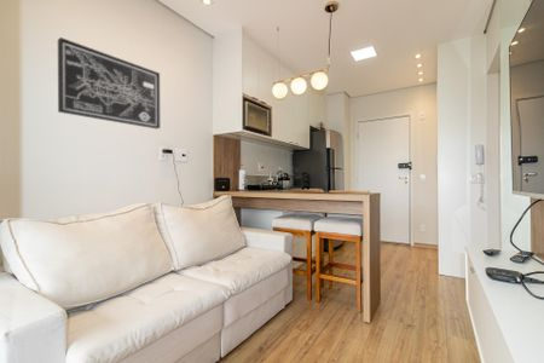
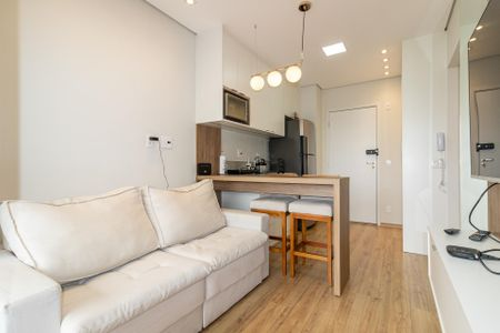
- wall art (115, 90)
